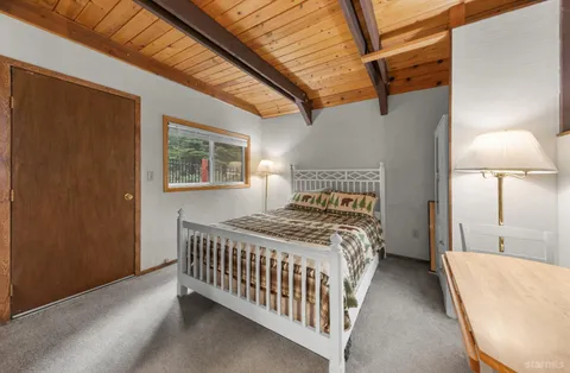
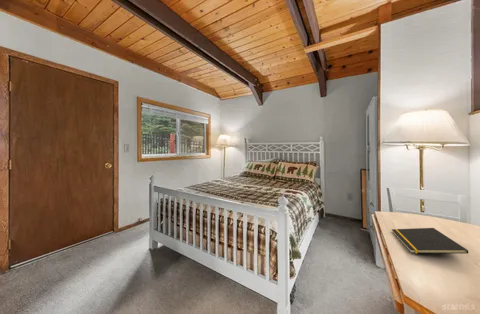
+ notepad (423, 239)
